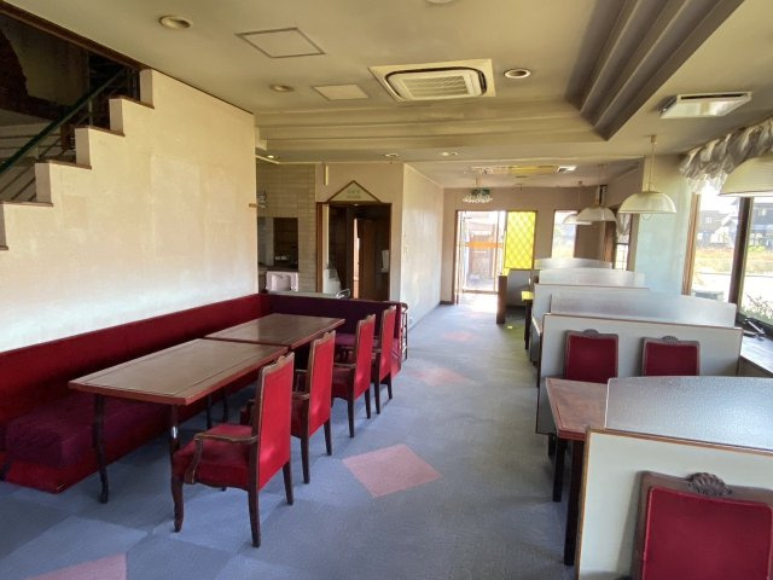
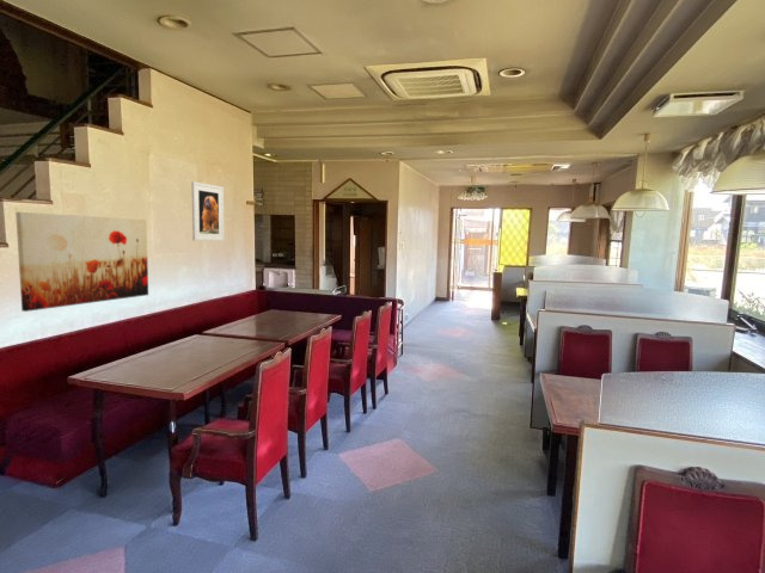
+ wall art (91, 259)
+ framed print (208, 212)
